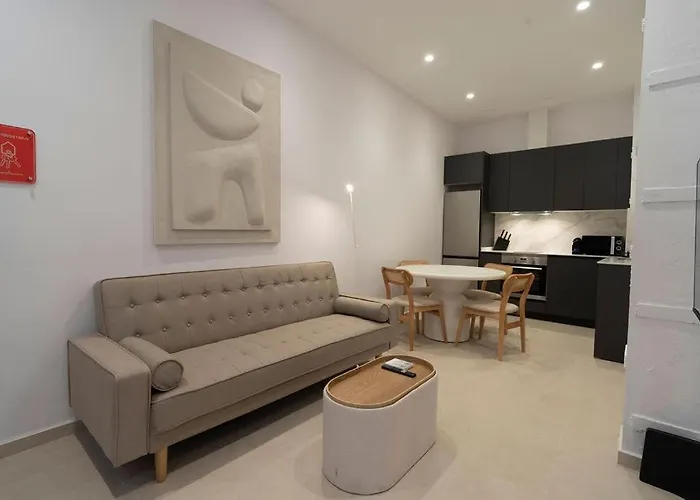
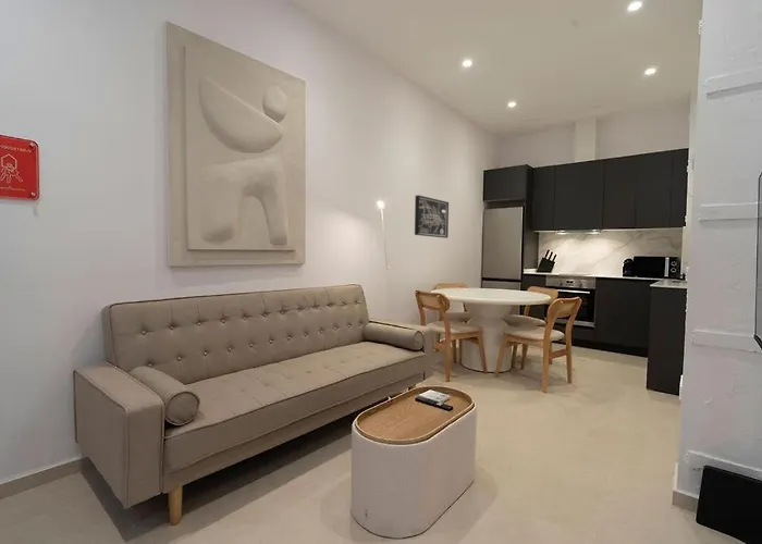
+ wall art (432, 218)
